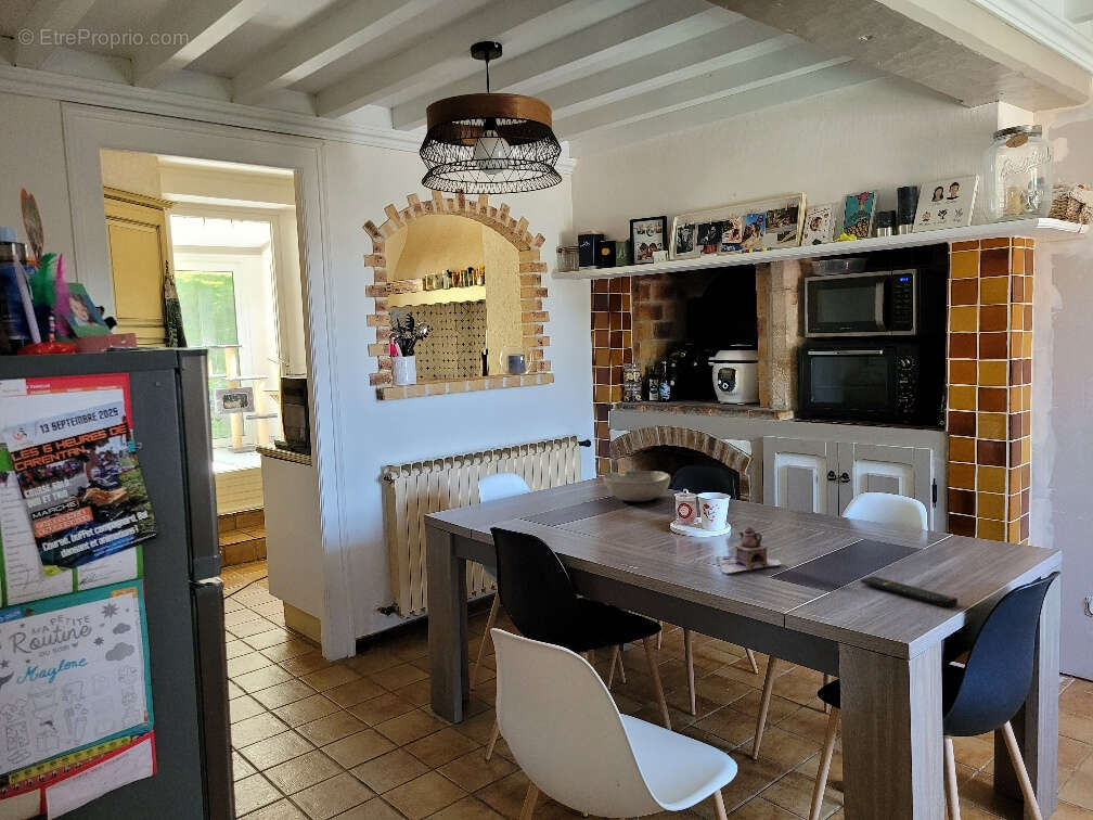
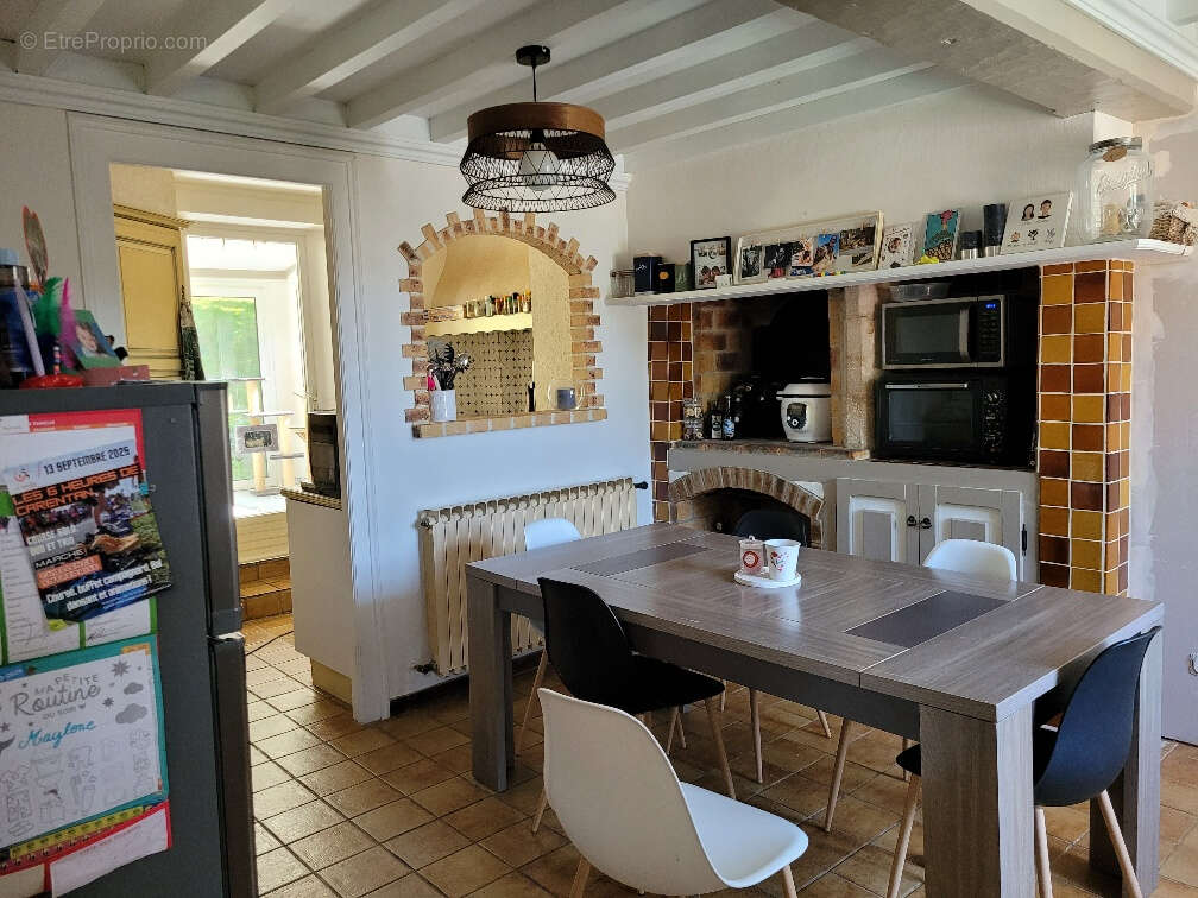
- bowl (636, 487)
- remote control (908, 591)
- teapot (749, 546)
